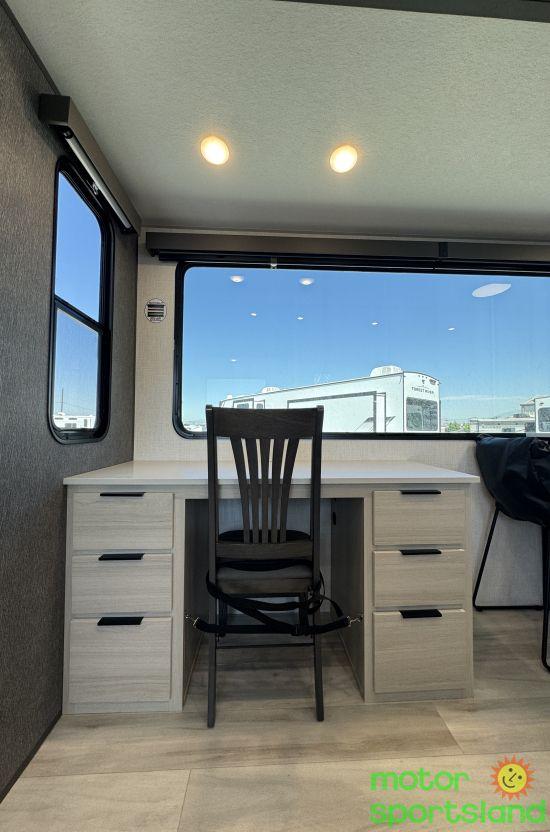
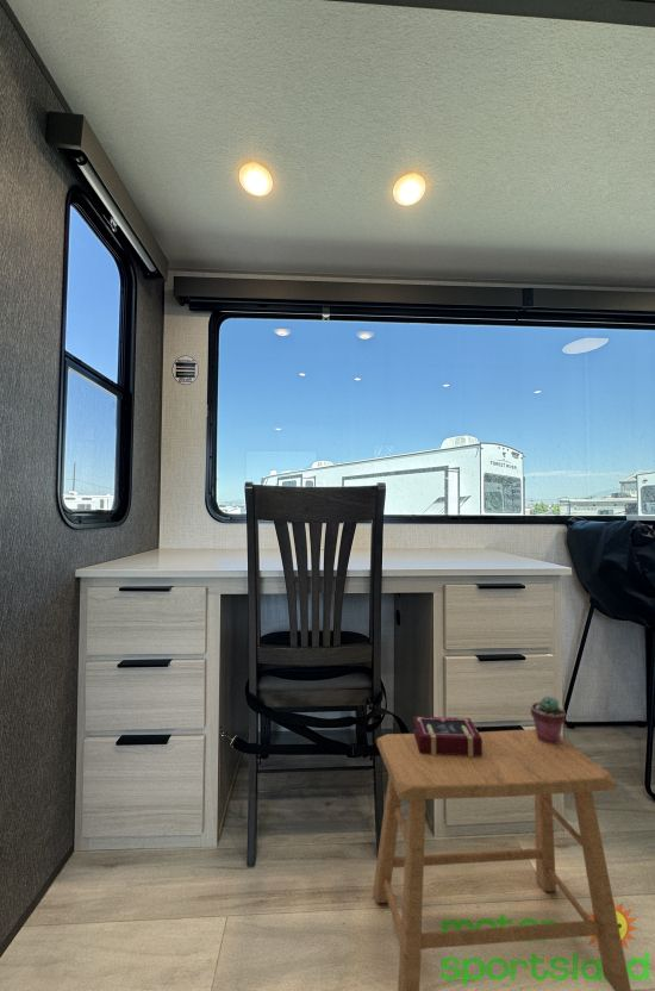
+ stool (486, 852)
+ book (445, 734)
+ potted succulent (548, 717)
